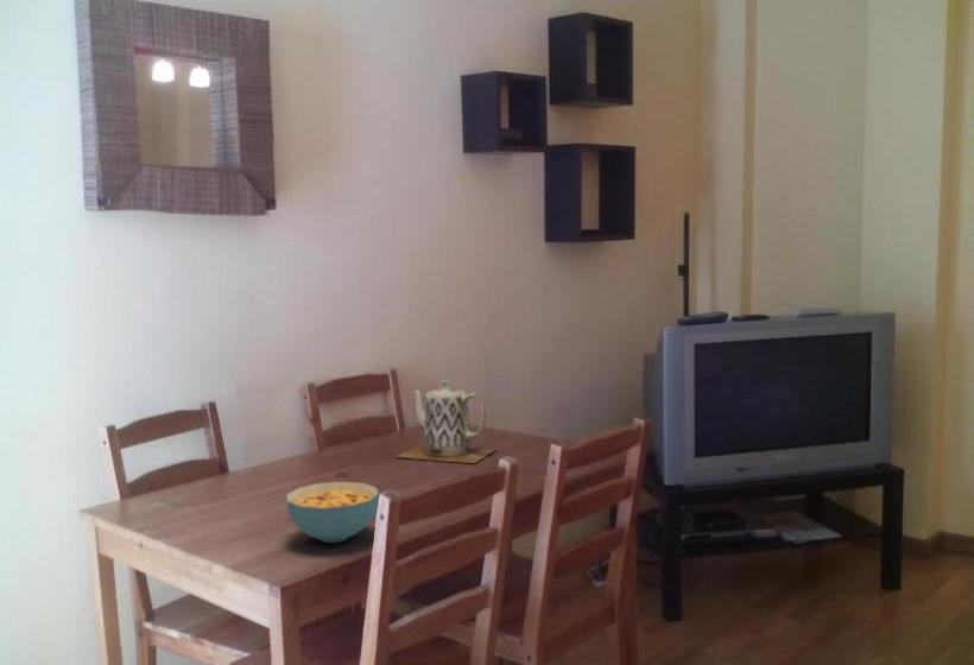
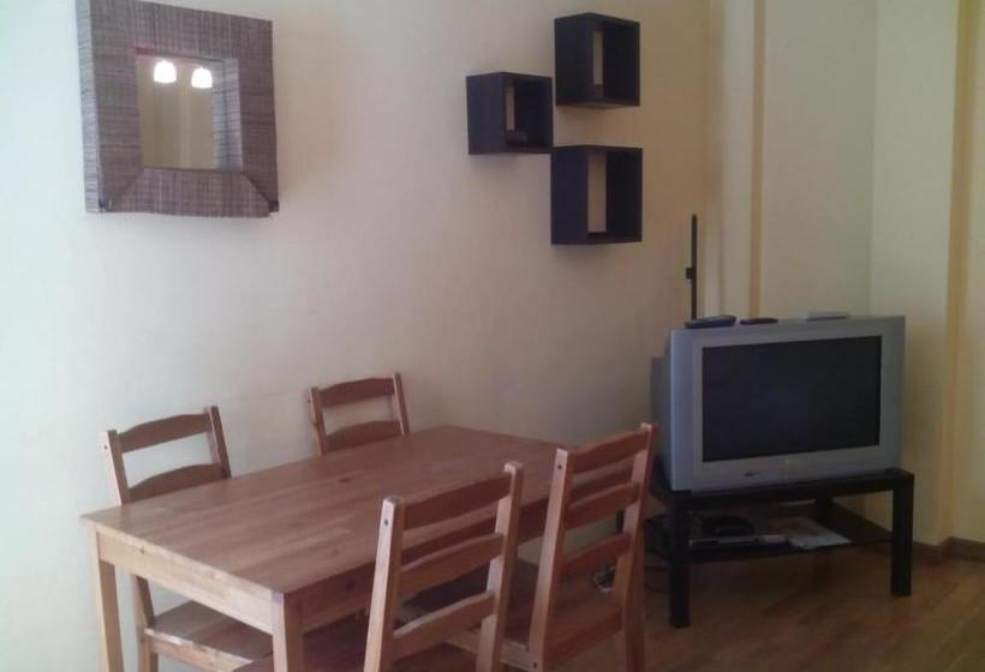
- cereal bowl (333, 515)
- teapot (445, 417)
